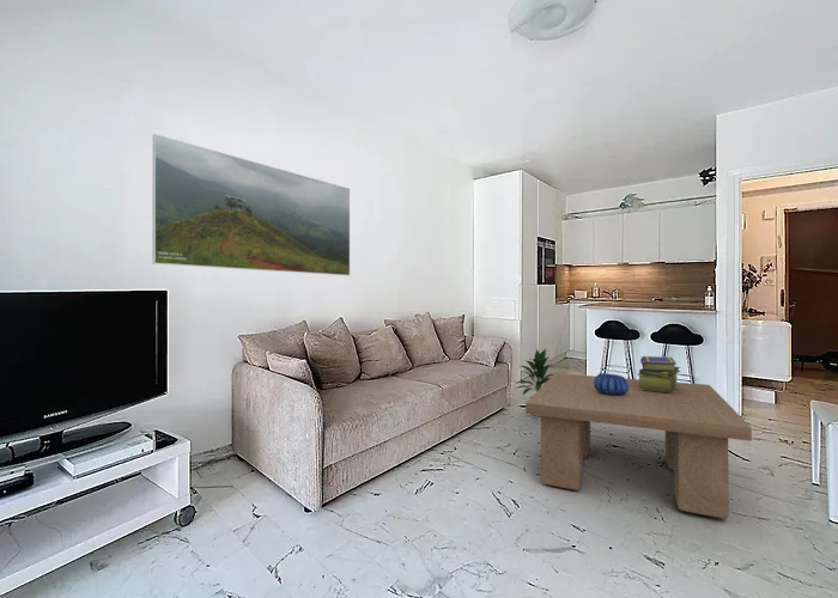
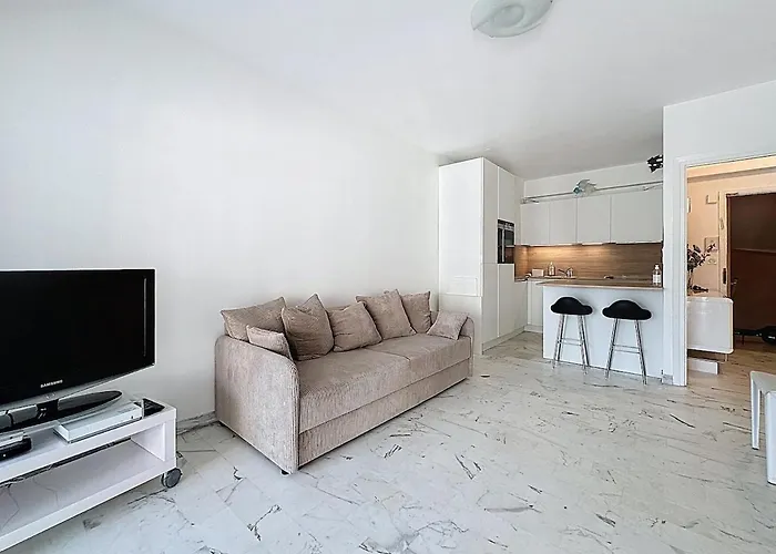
- stack of books (658, 373)
- indoor plant (539, 382)
- decorative bowl (611, 383)
- coffee table (630, 426)
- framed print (269, 218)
